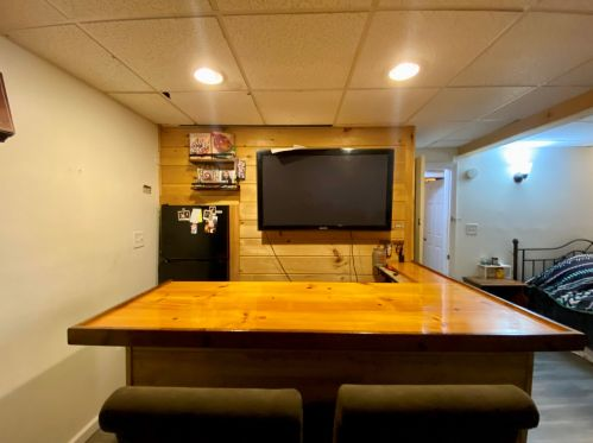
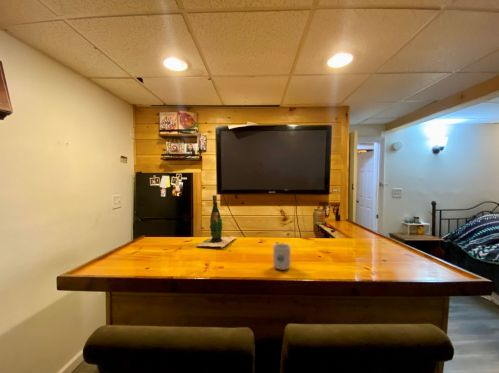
+ mug (281, 252)
+ beer bottle (217, 218)
